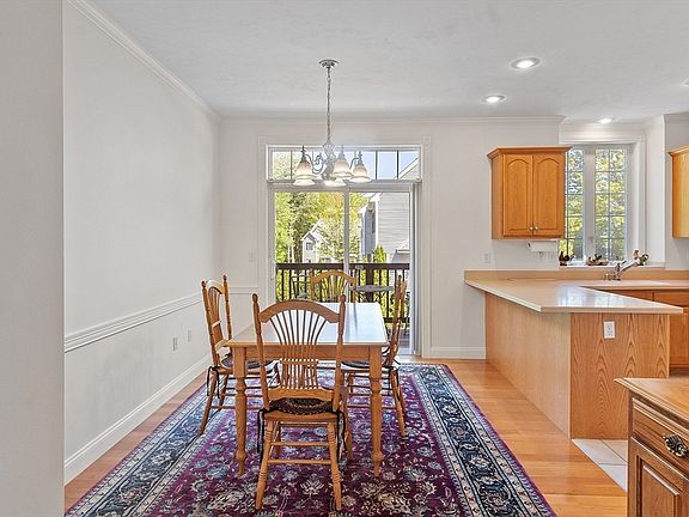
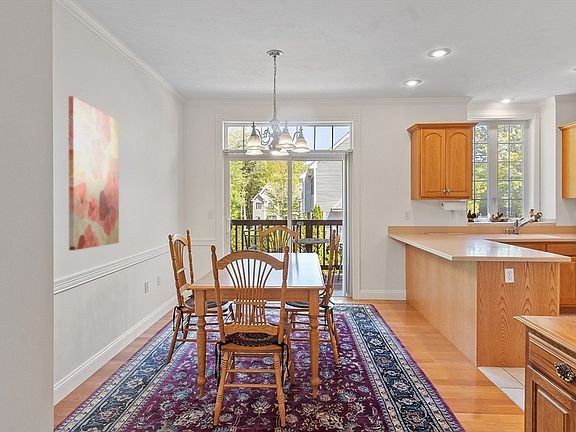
+ wall art (96, 178)
